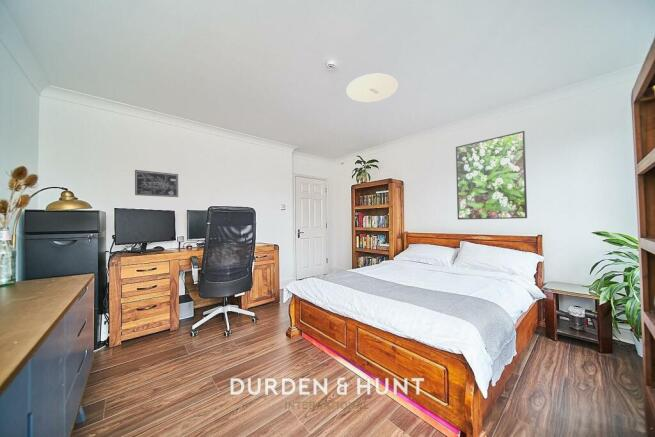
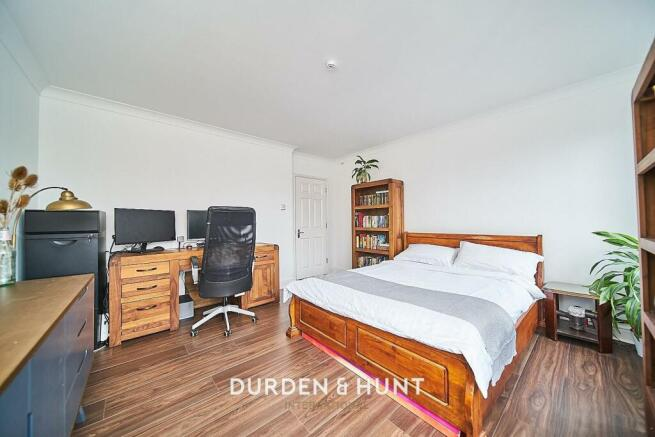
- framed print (488, 179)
- ceiling light (371, 87)
- wall art (157, 184)
